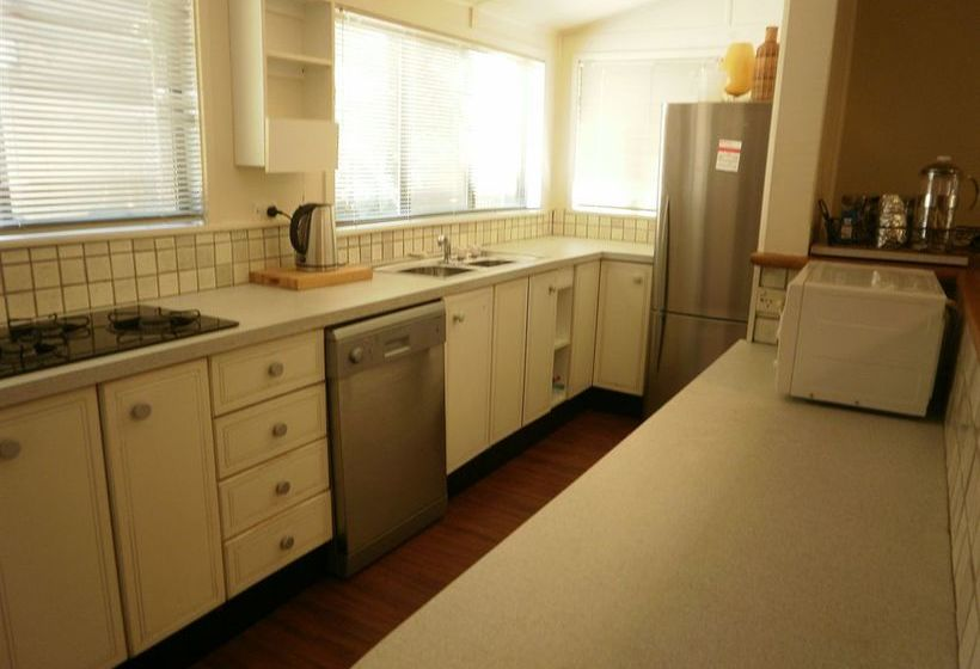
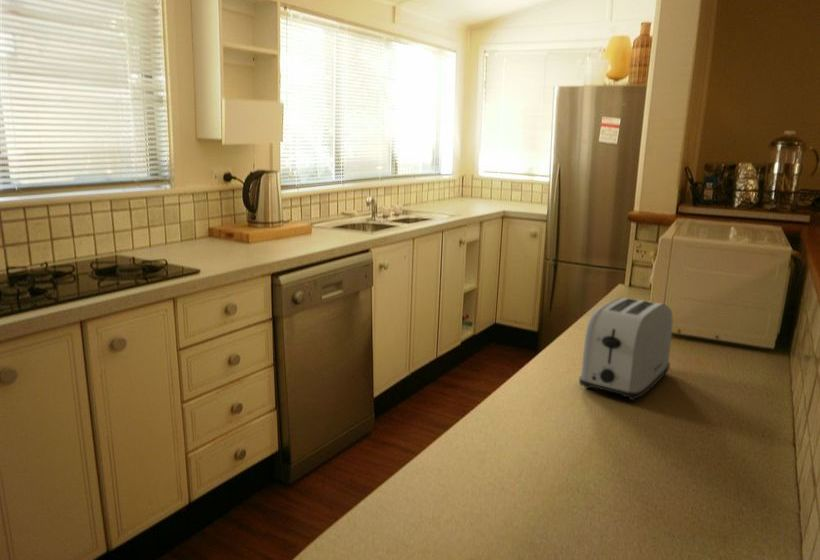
+ toaster (628, 343)
